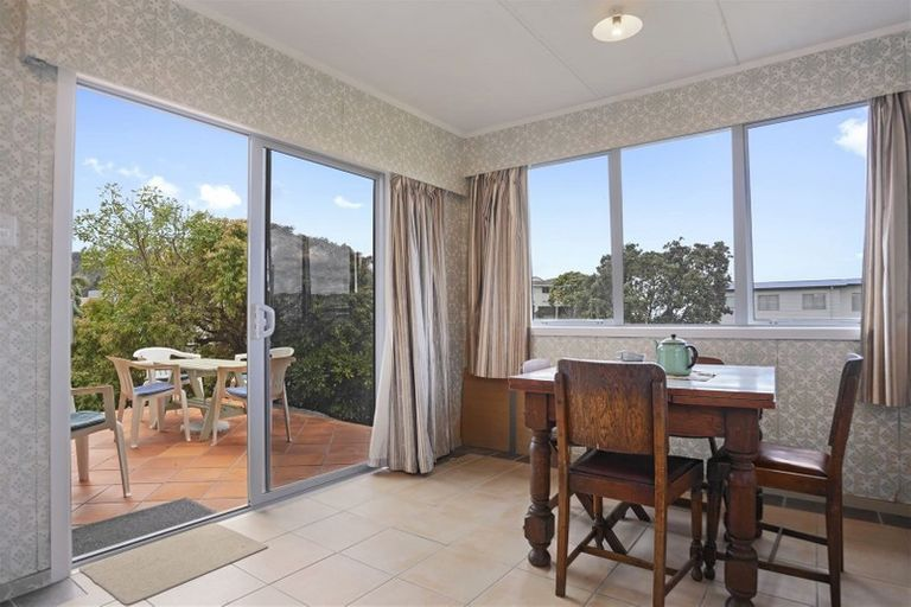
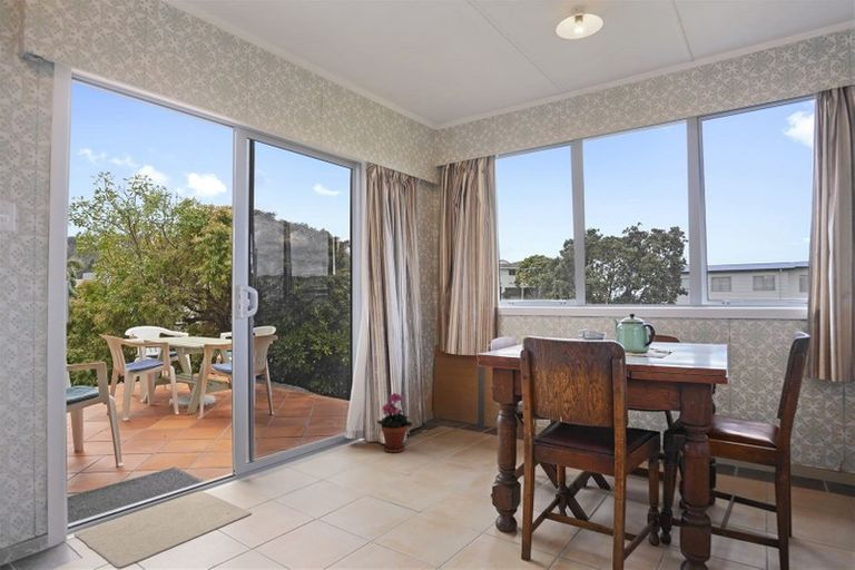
+ potted plant (393, 421)
